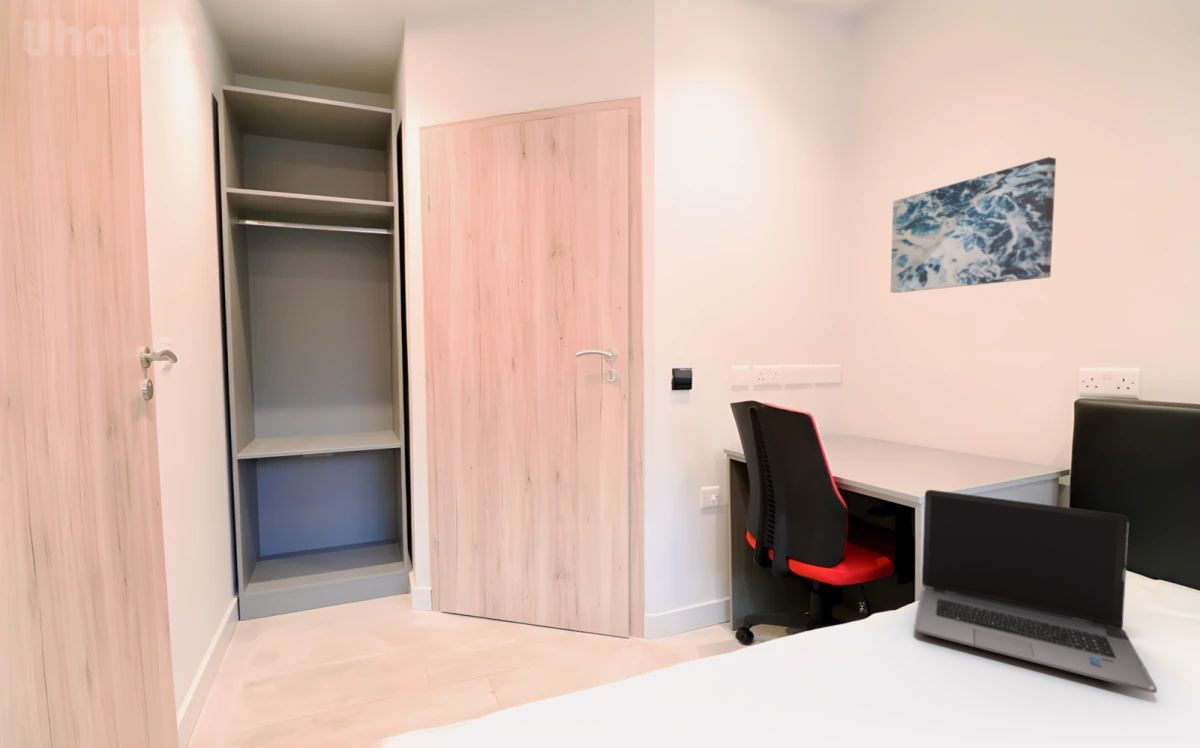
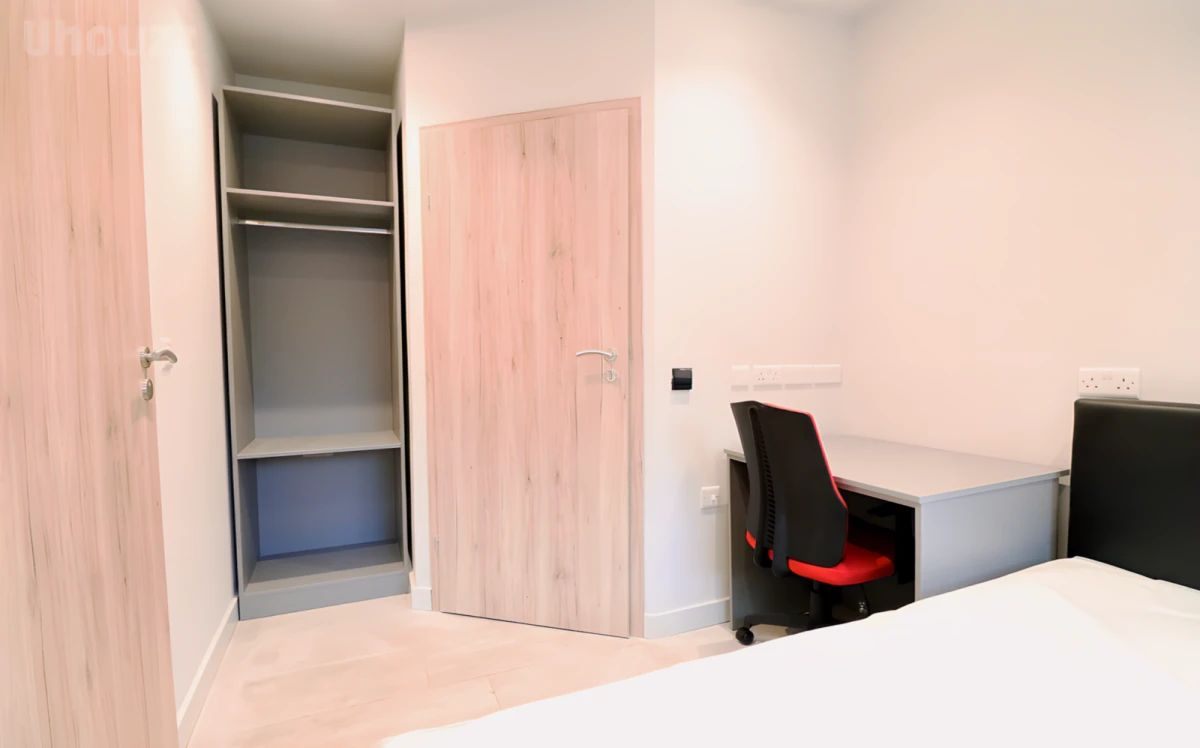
- laptop computer (1021, 576)
- wall art (962, 234)
